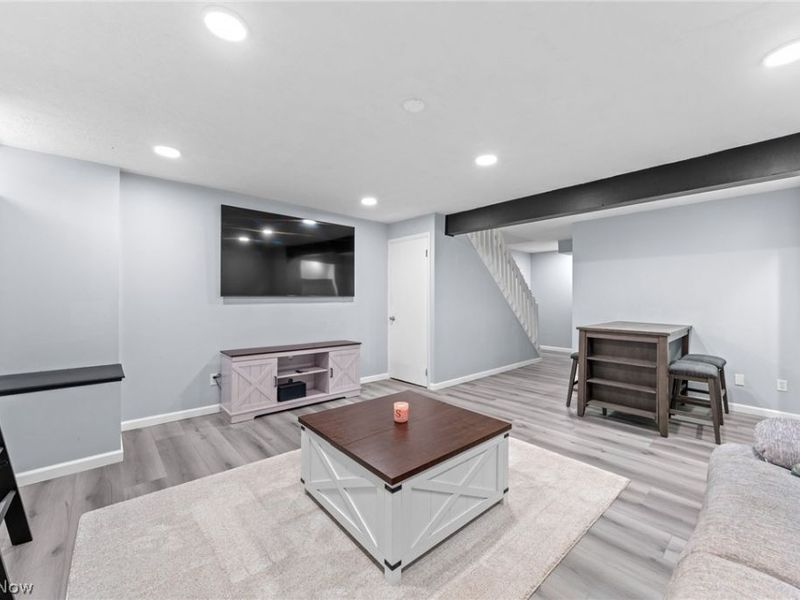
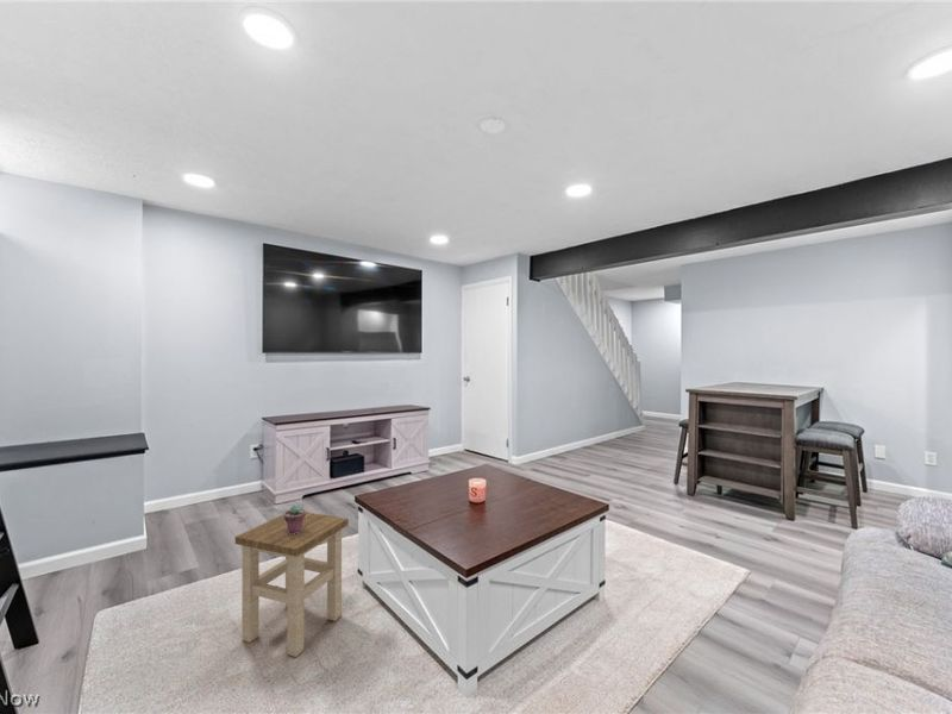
+ potted succulent (294, 516)
+ stool (294, 577)
